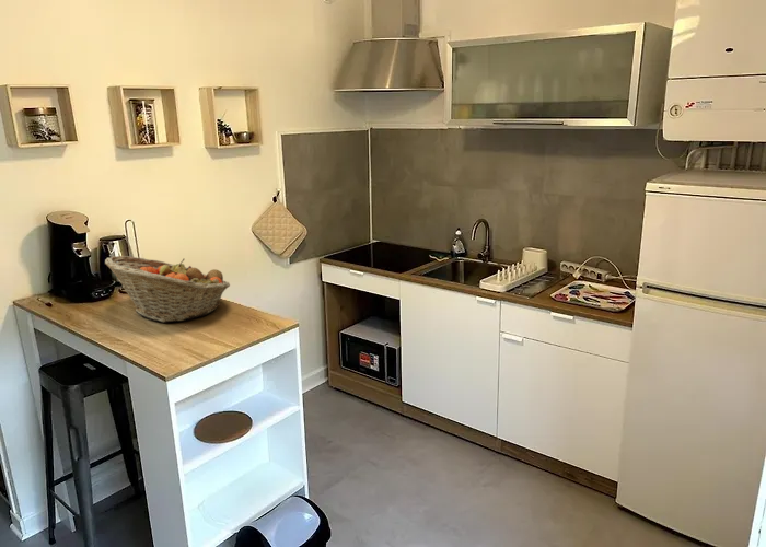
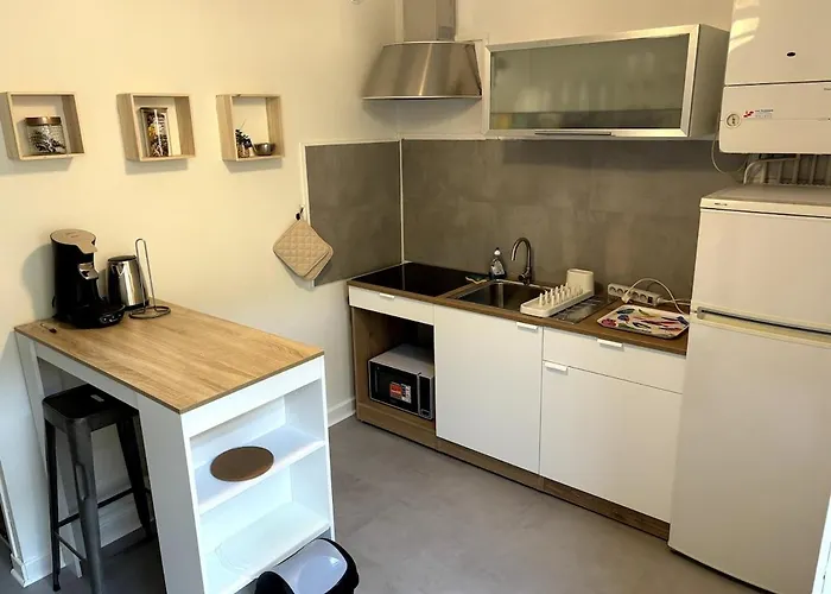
- fruit basket (169, 282)
